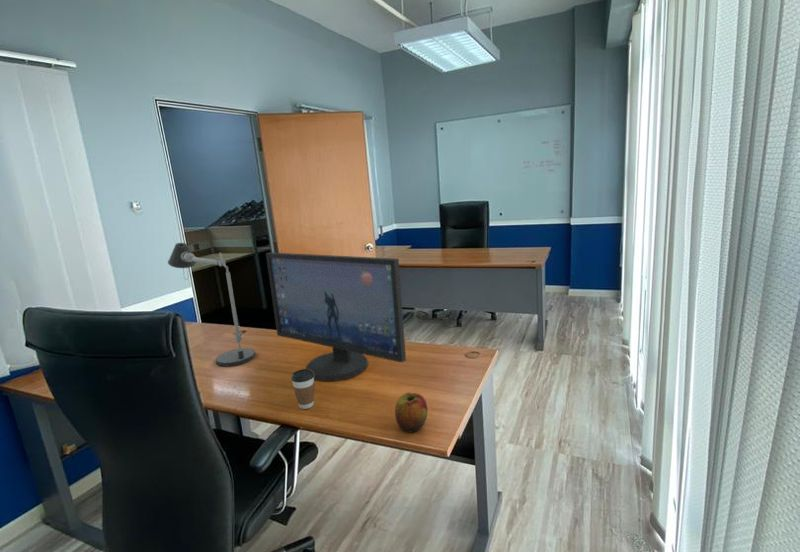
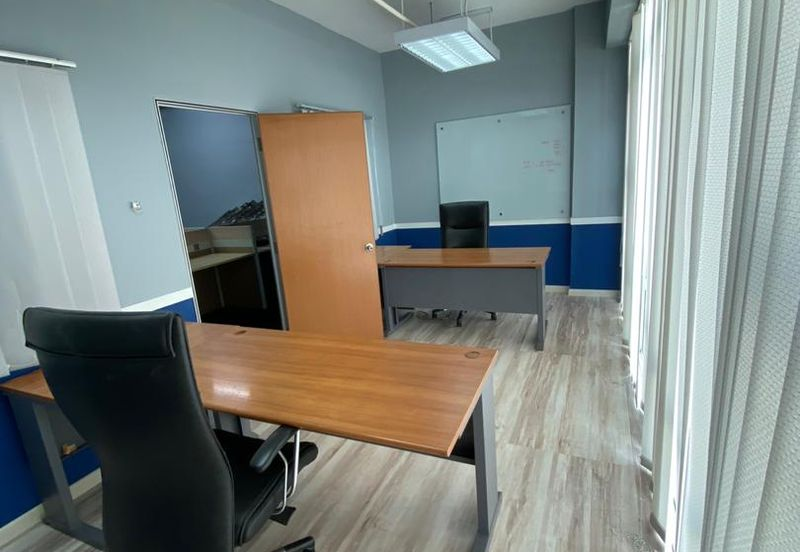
- computer monitor (331, 312)
- apple (411, 411)
- coffee cup (304, 389)
- desk lamp (229, 294)
